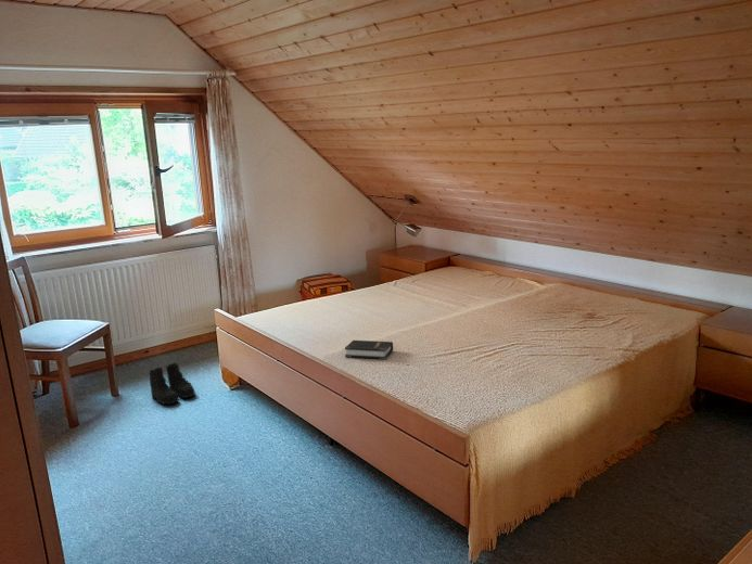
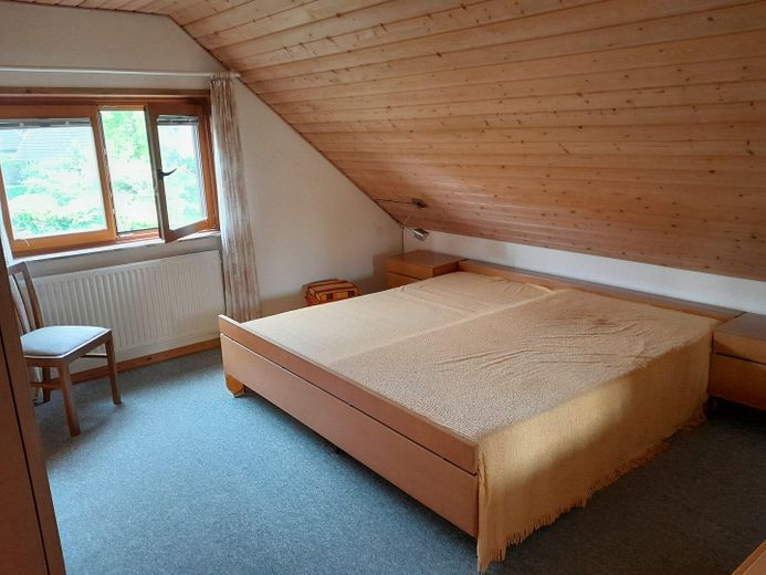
- hardback book (369, 348)
- boots (170, 381)
